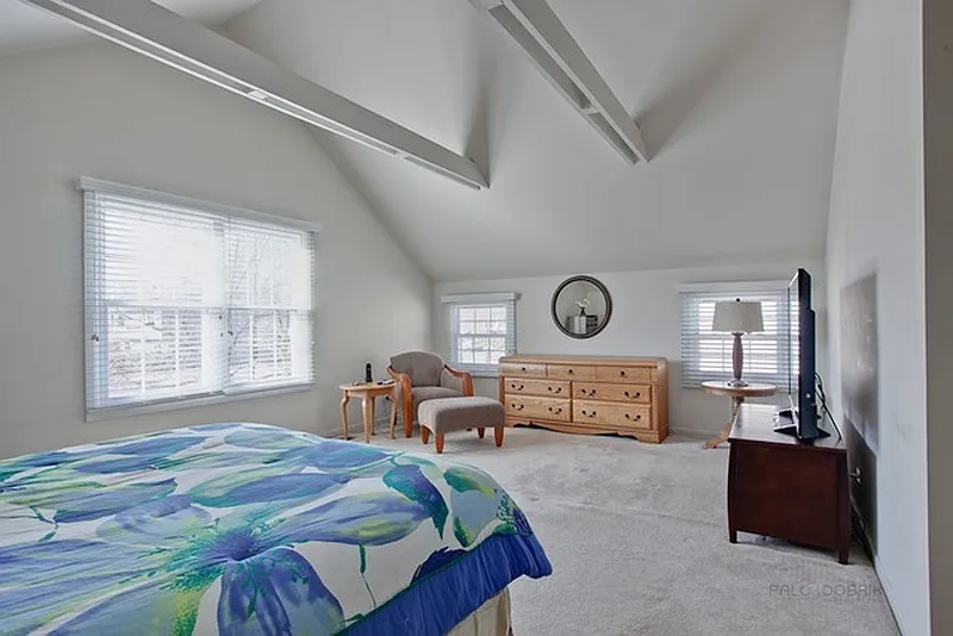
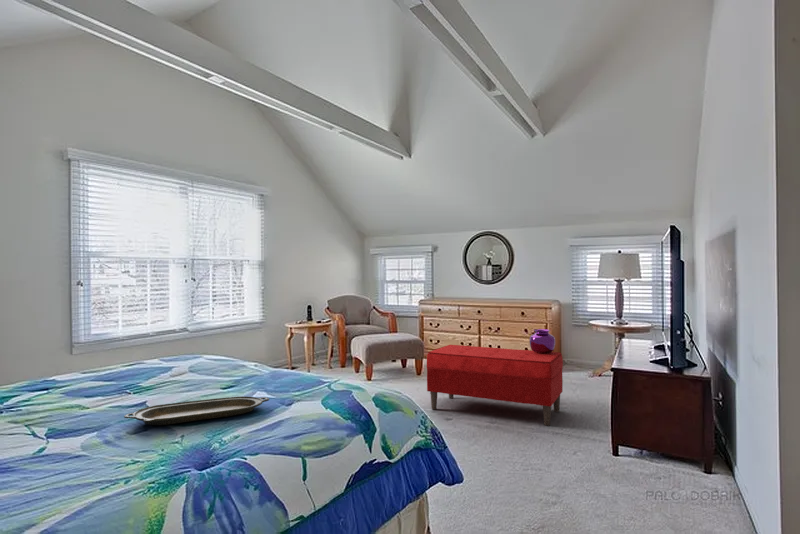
+ bench (494, 381)
+ vase (542, 341)
+ serving tray (201, 410)
